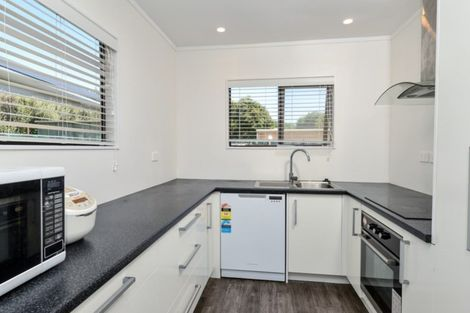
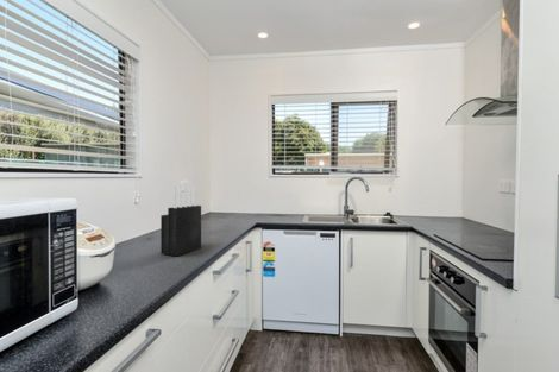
+ knife block (180, 217)
